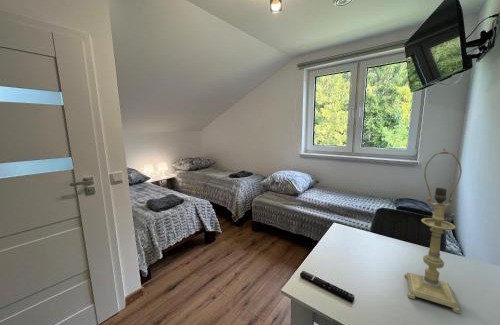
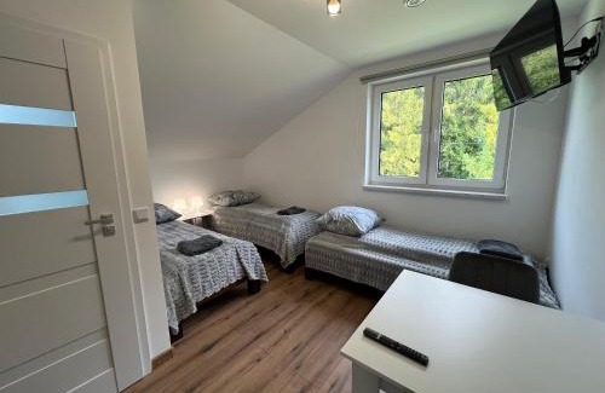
- table lamp (437, 223)
